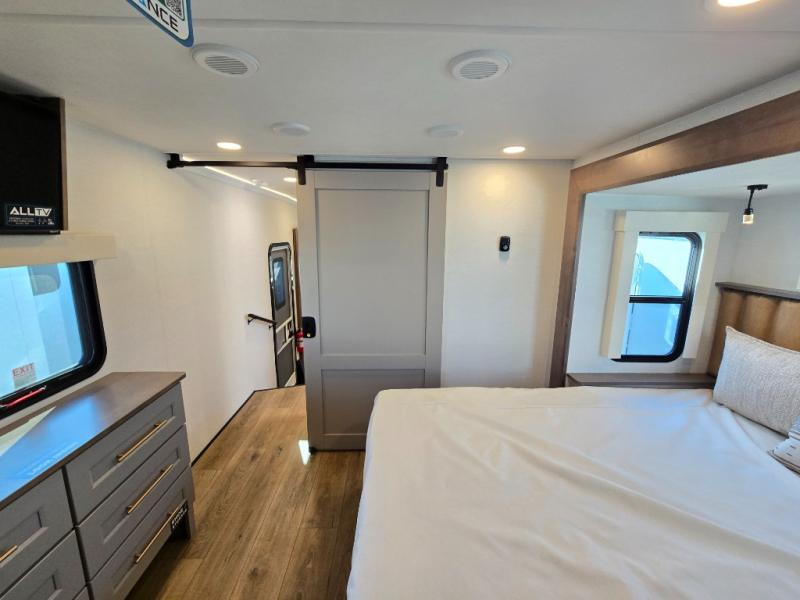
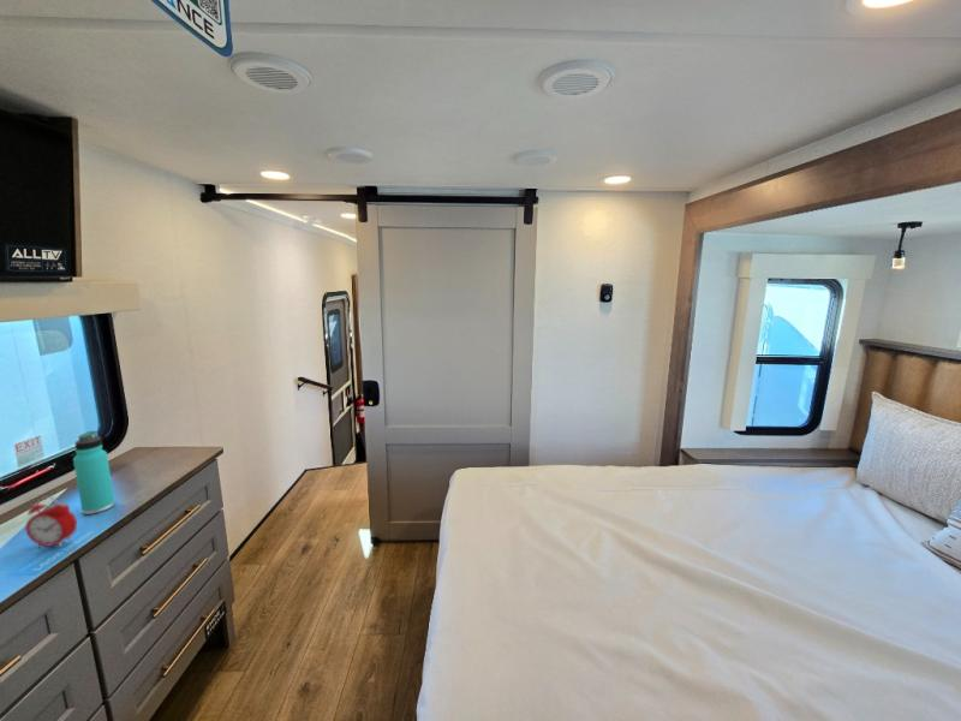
+ alarm clock (50, 520)
+ thermos bottle (92, 471)
